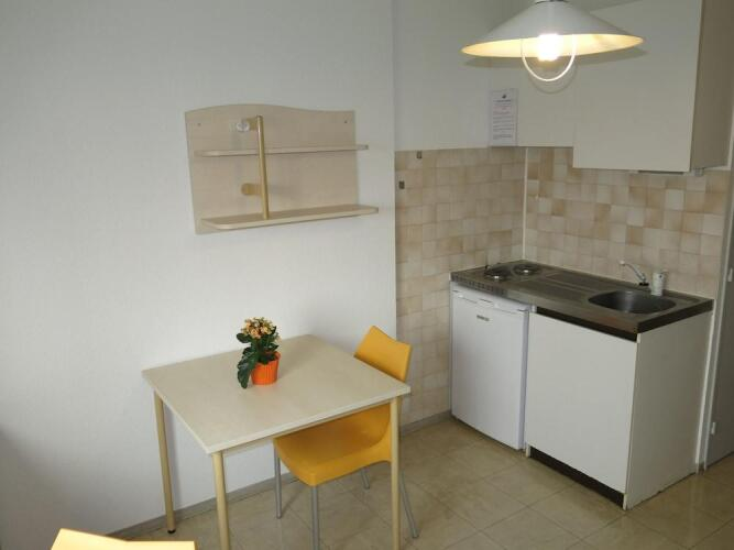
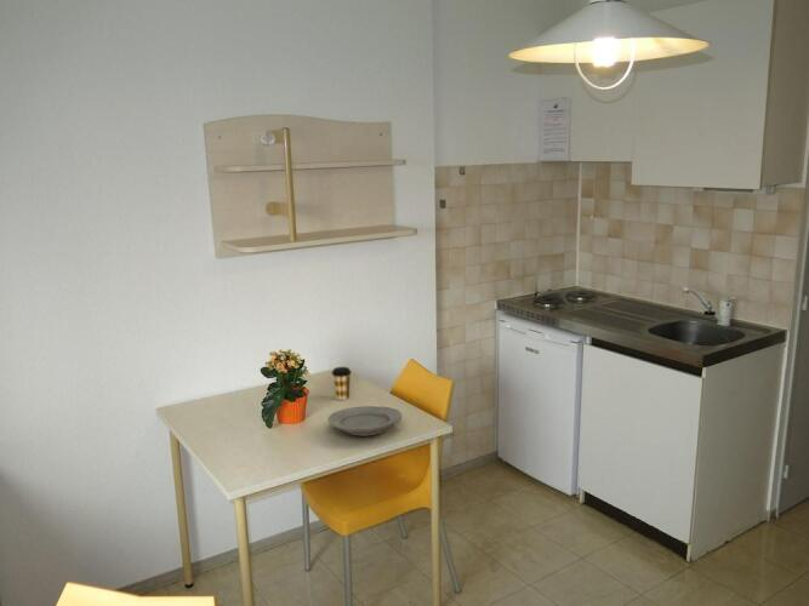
+ coffee cup (341, 383)
+ plate (365, 422)
